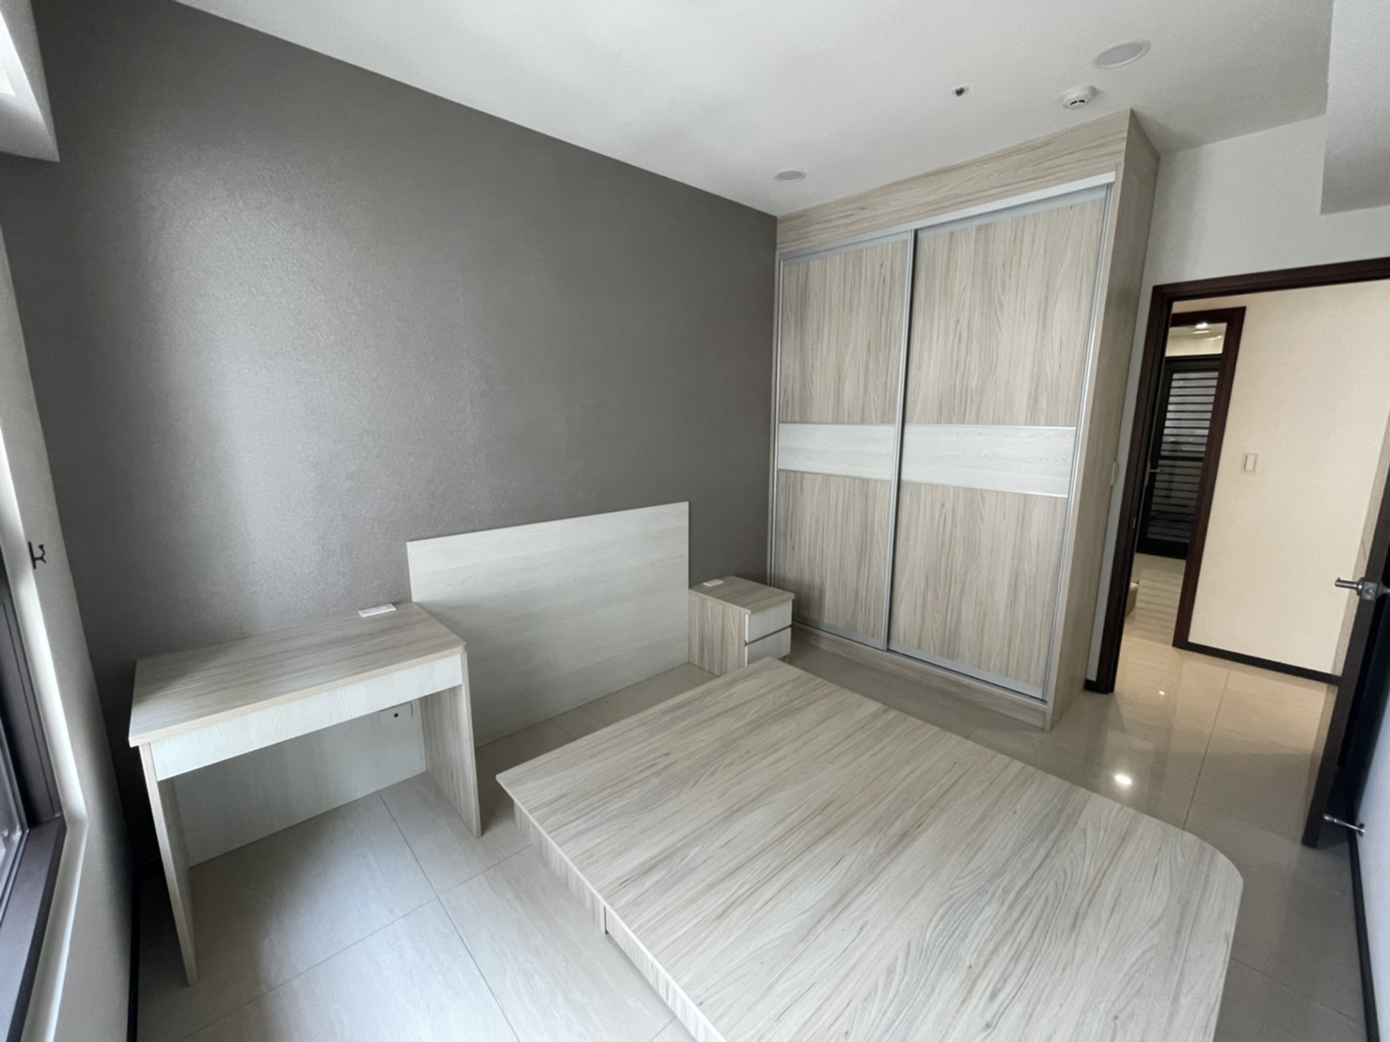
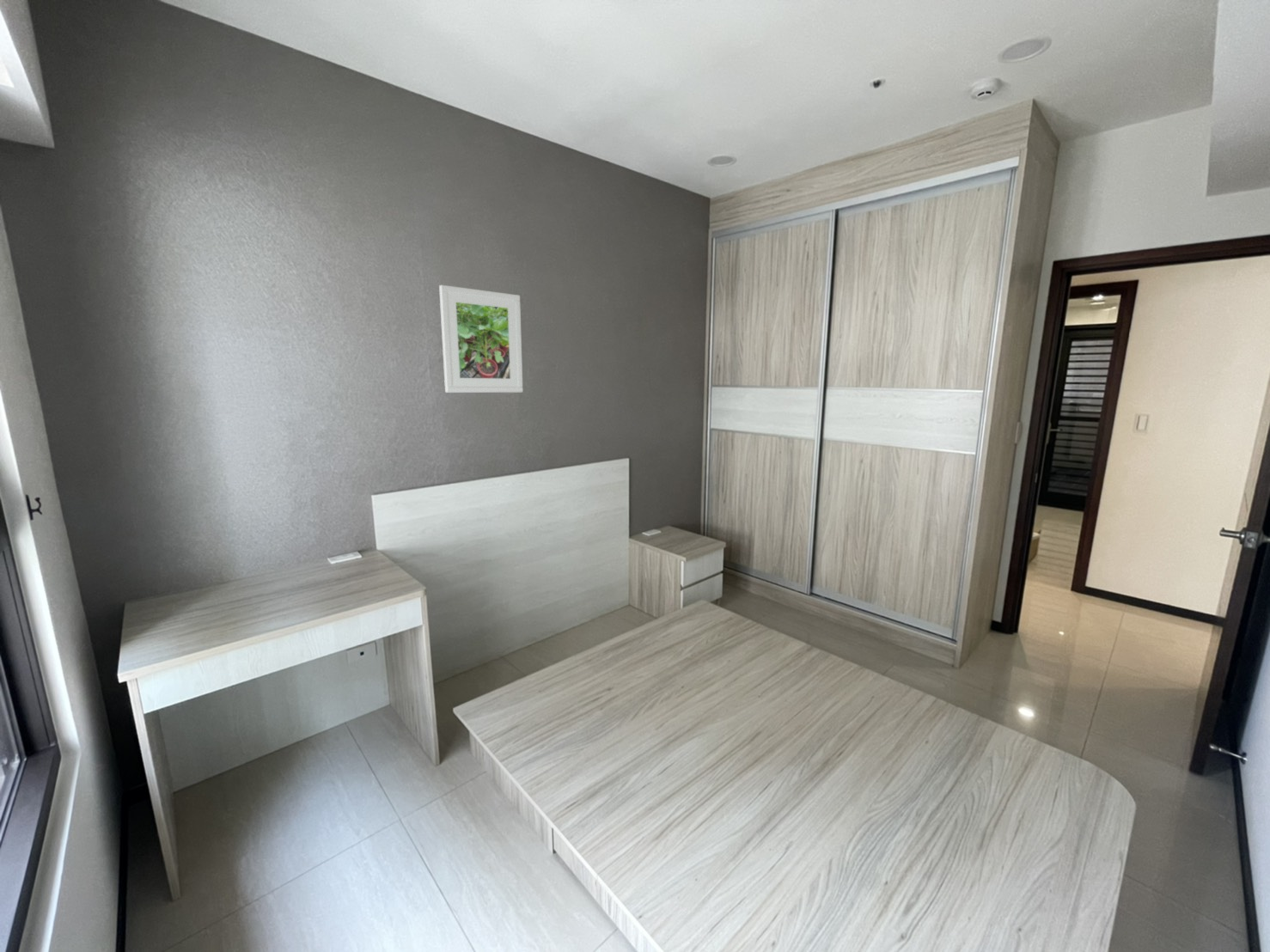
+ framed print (484, 342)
